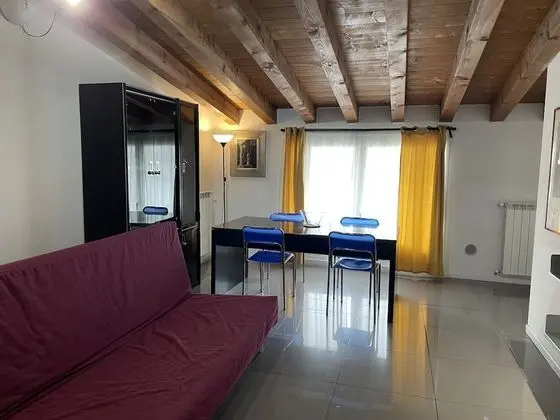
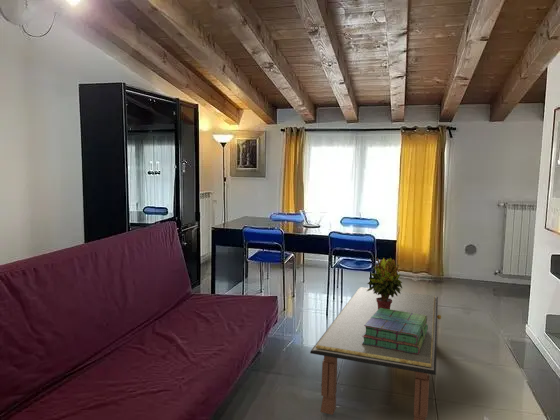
+ potted plant (385, 285)
+ stack of books (396, 328)
+ coffee table (385, 348)
